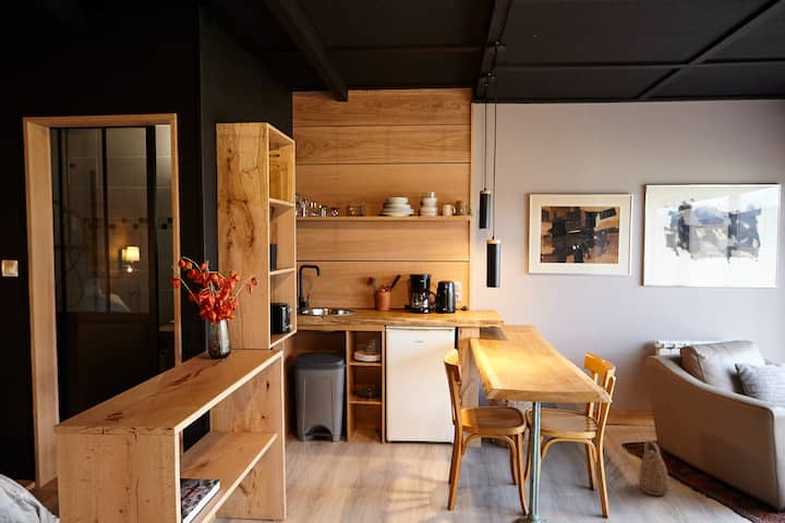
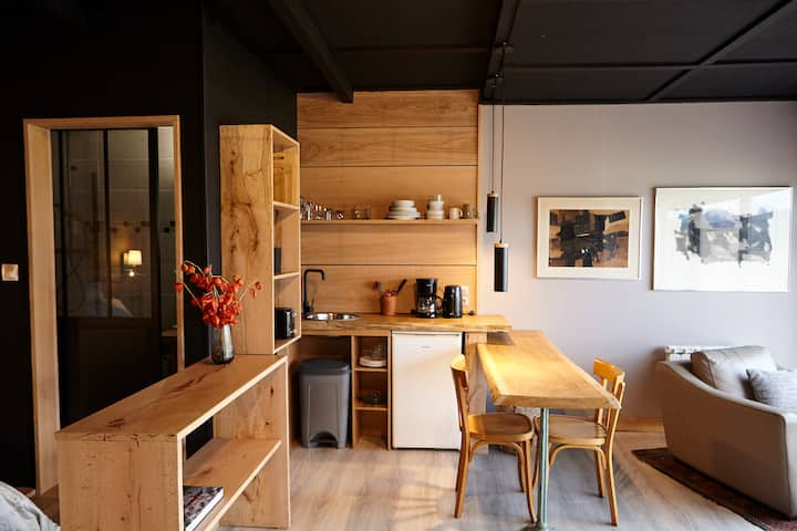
- basket (653, 463)
